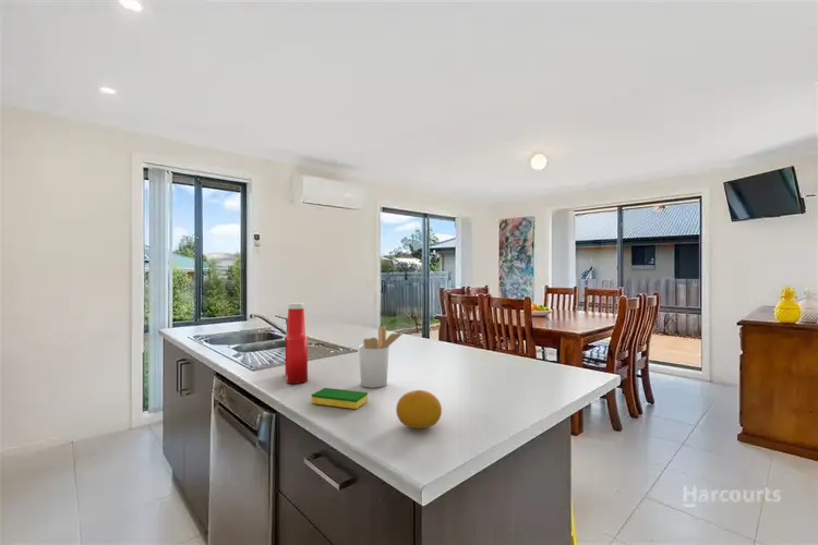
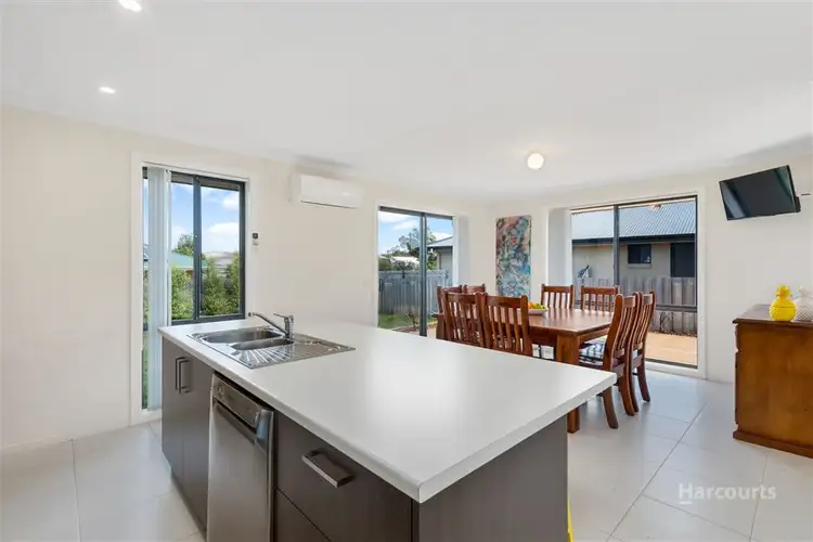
- utensil holder (381, 356)
- dish sponge (339, 397)
- soap bottle (296, 340)
- fruit (419, 409)
